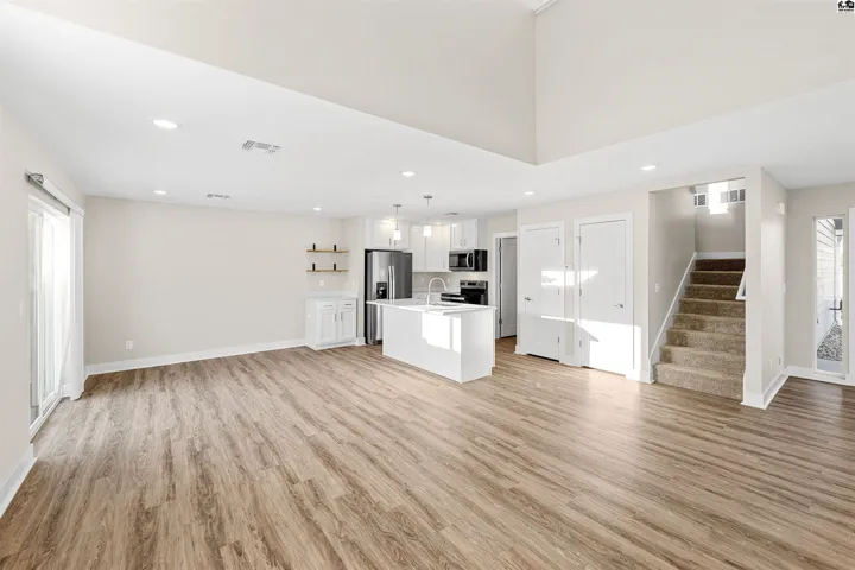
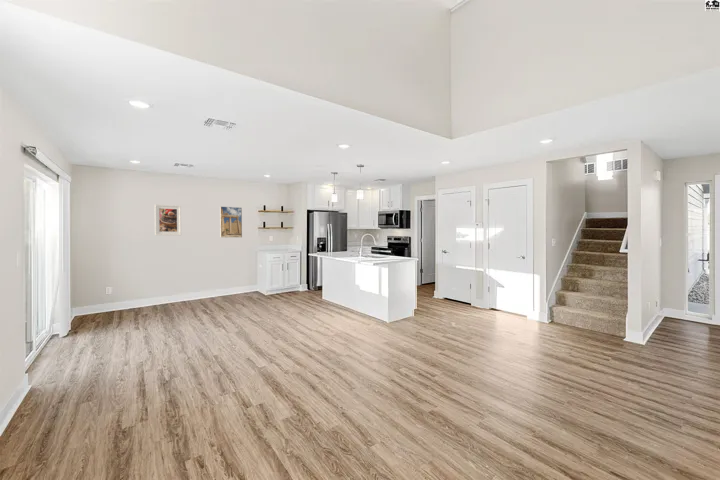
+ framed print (231, 222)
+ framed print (168, 220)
